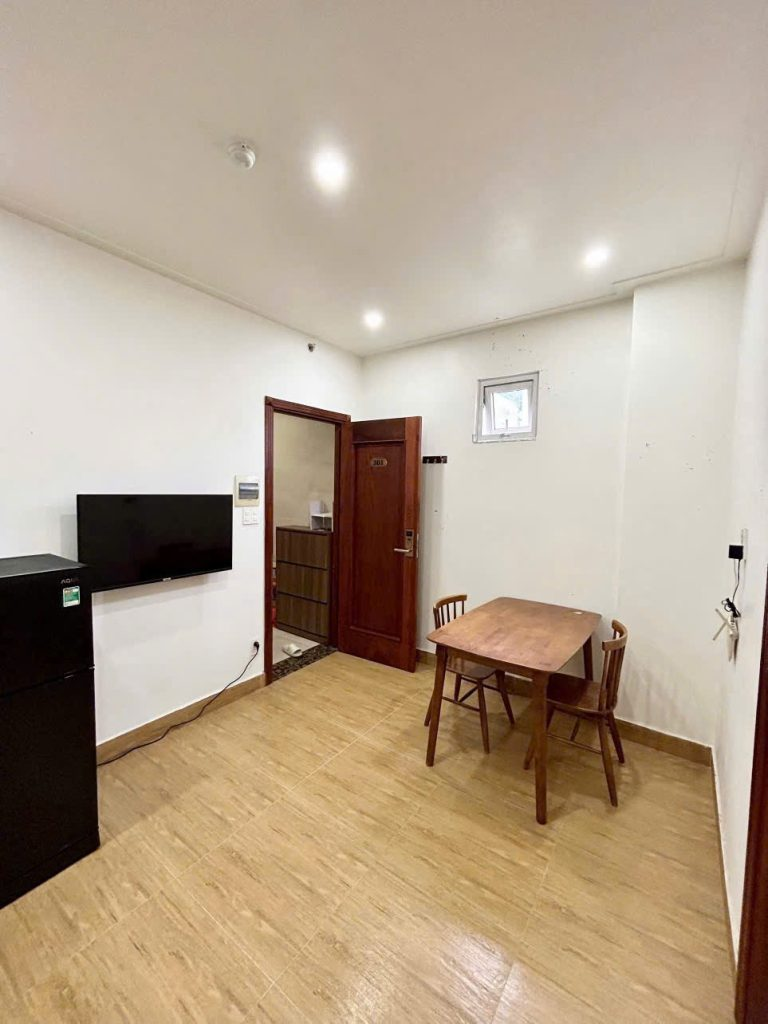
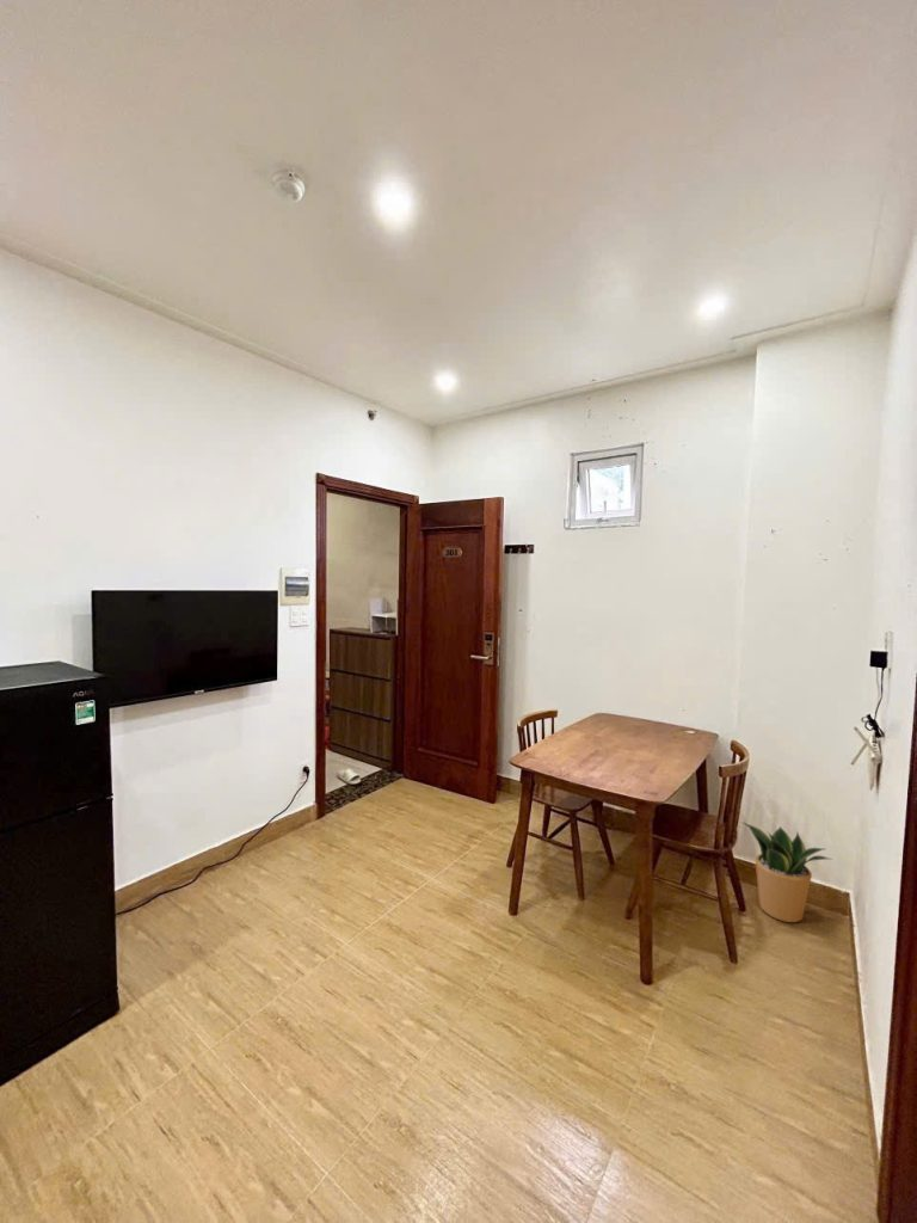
+ potted plant (782, 873)
